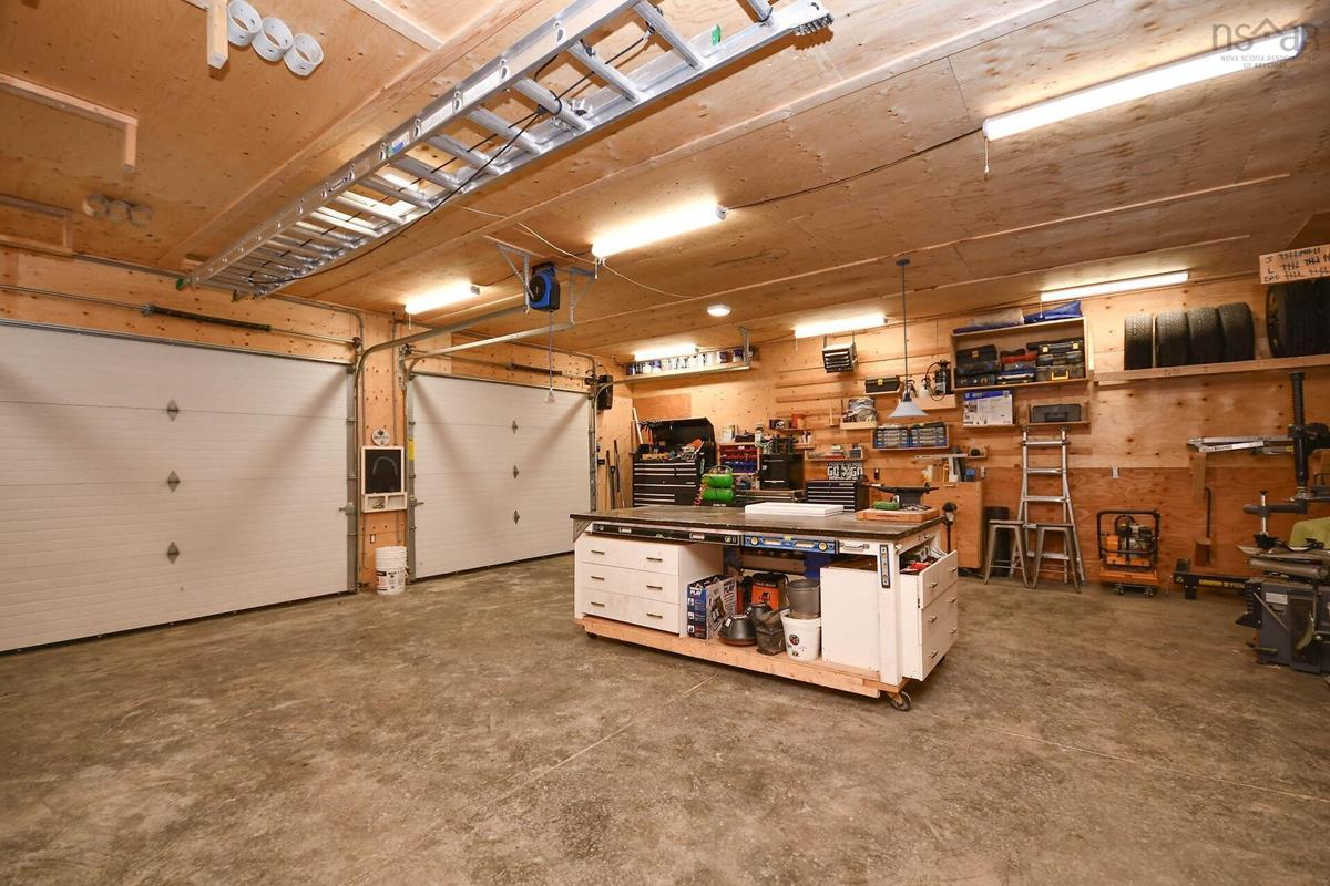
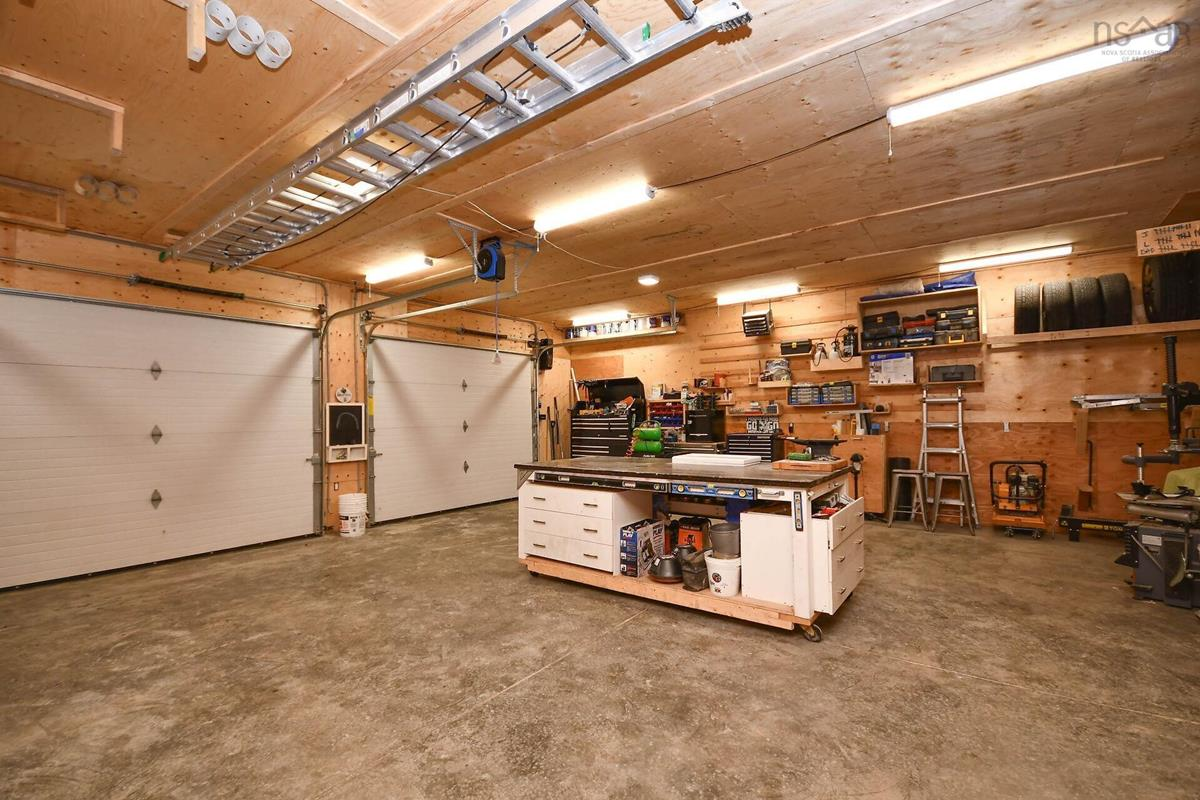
- light fixture (904, 338)
